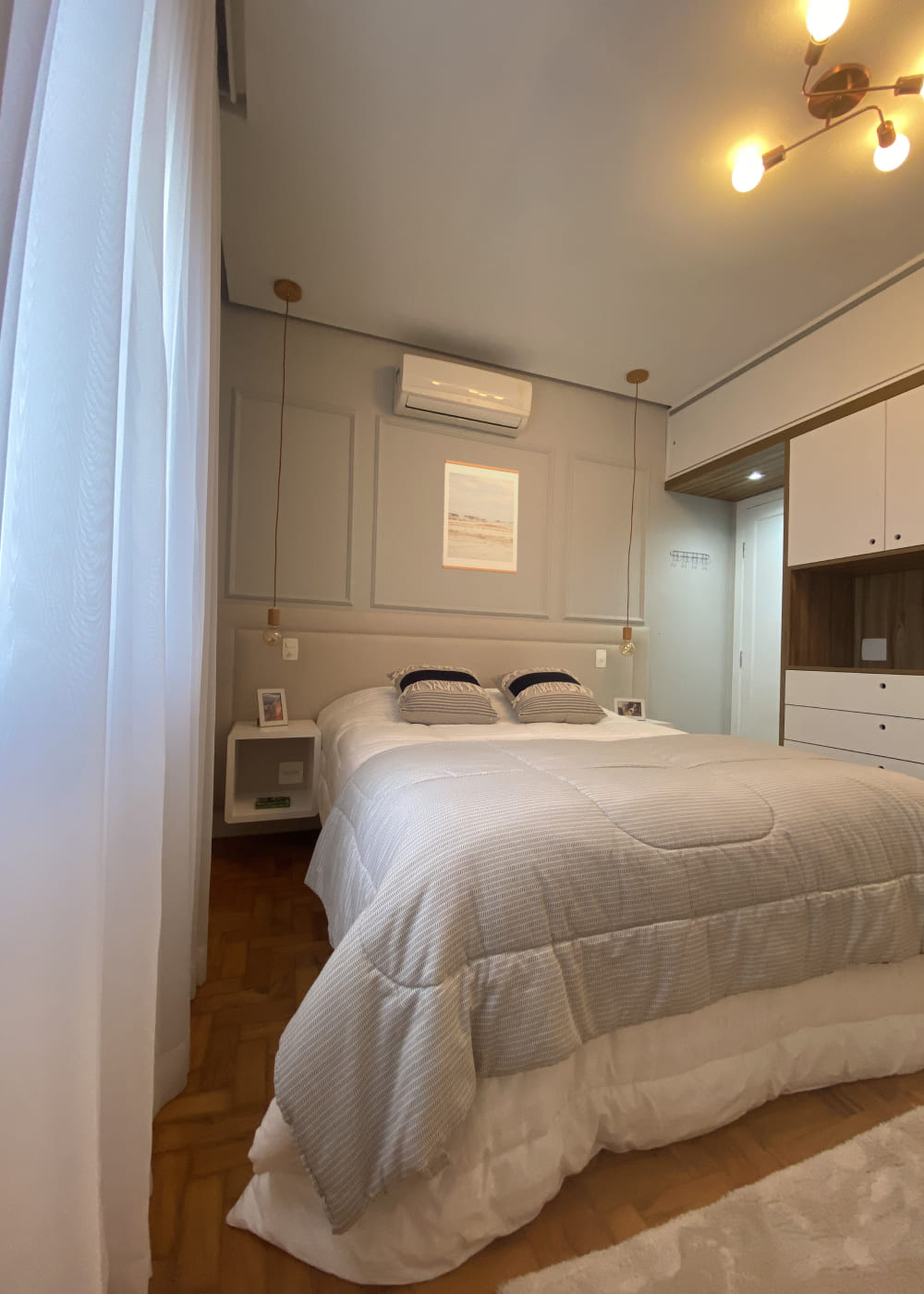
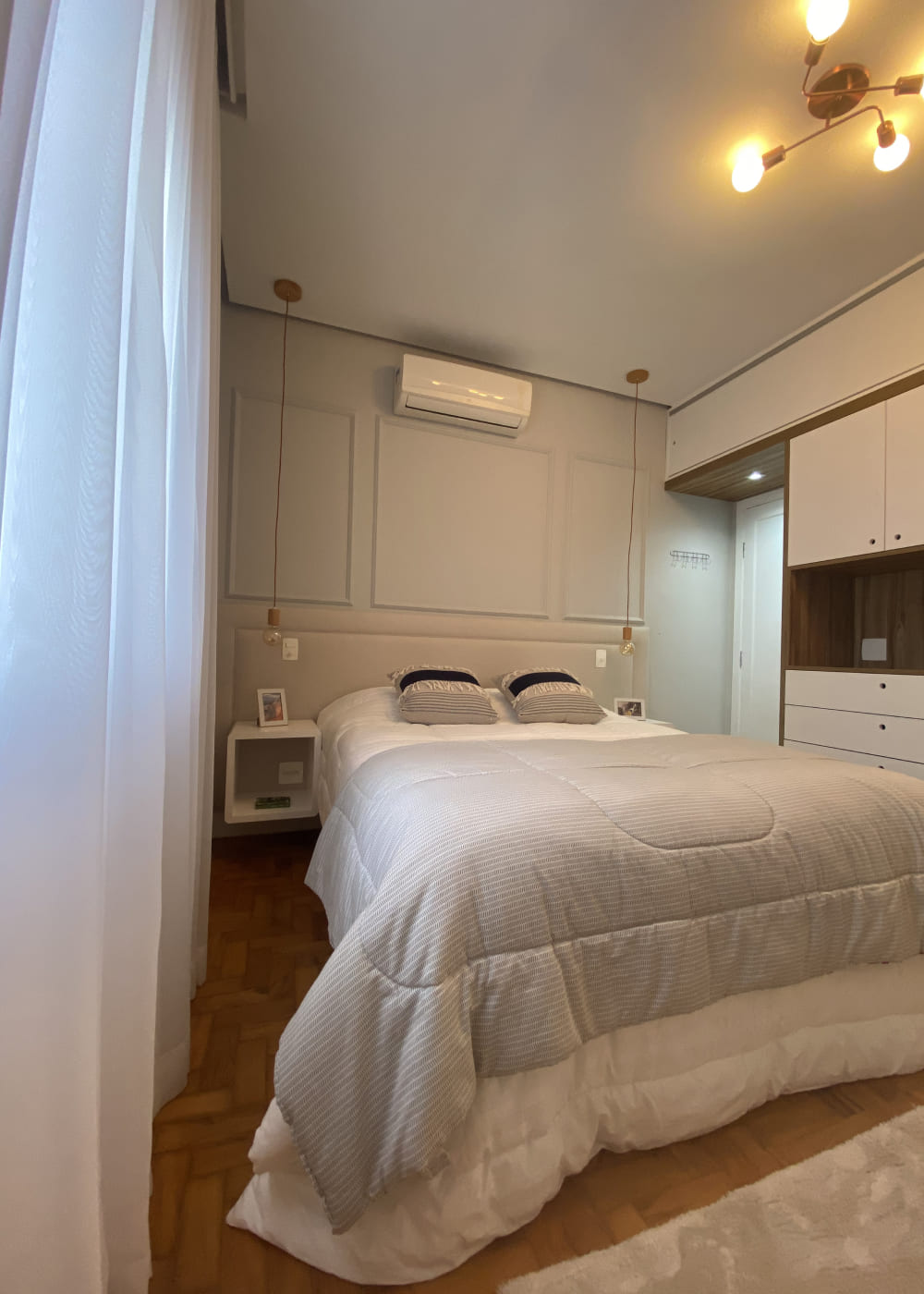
- wall art (481, 518)
